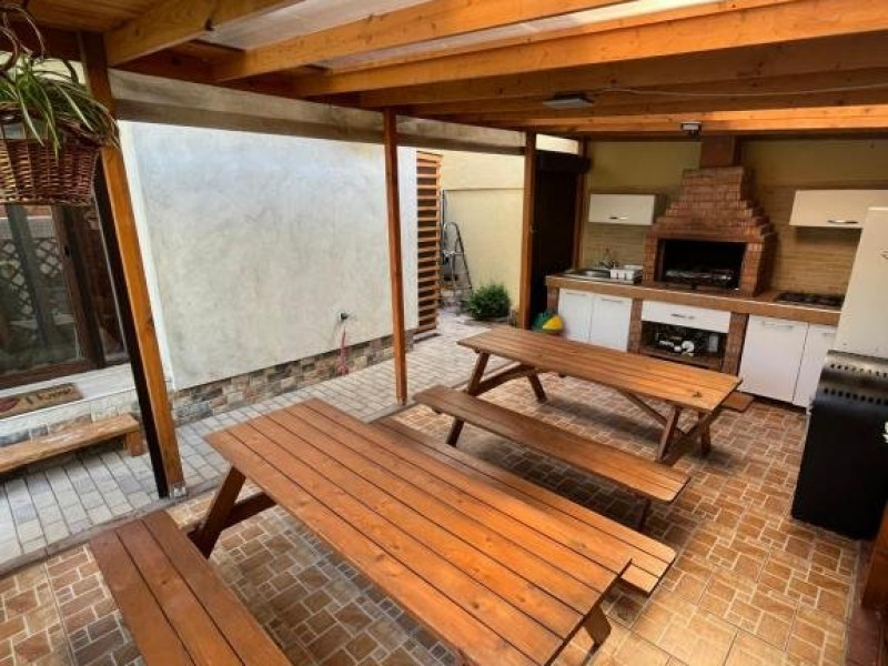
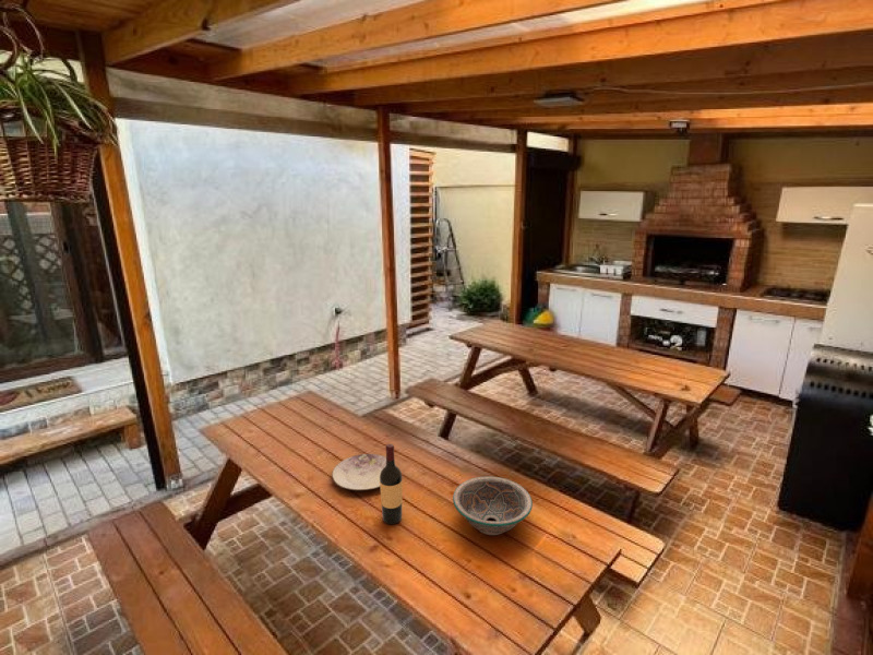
+ wine bottle (391, 483)
+ plate (364, 474)
+ bowl (491, 511)
